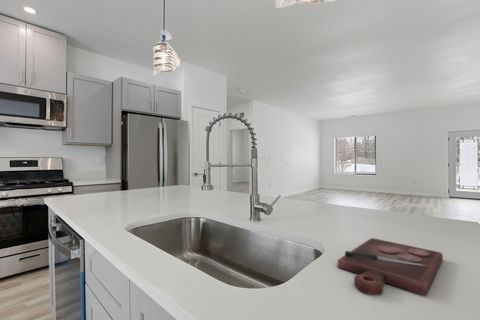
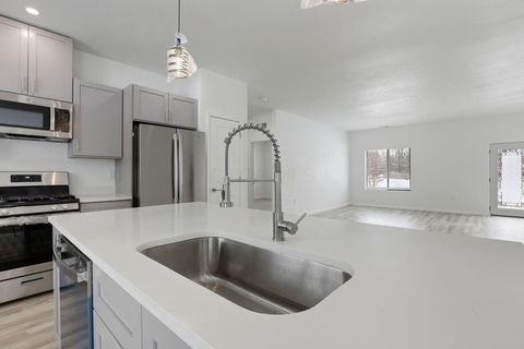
- cutting board (393, 260)
